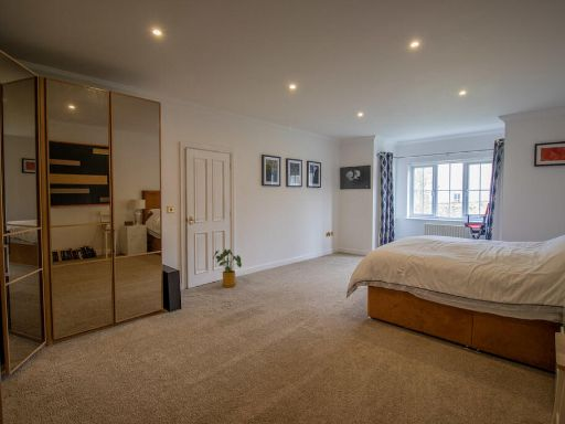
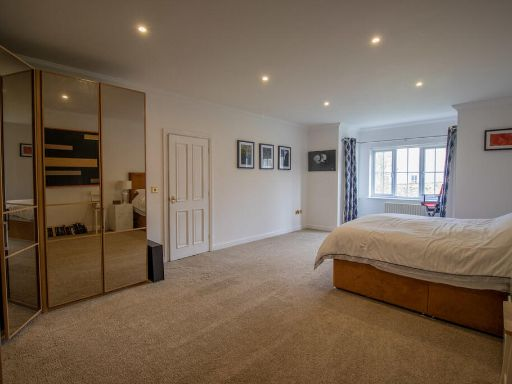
- house plant (227, 267)
